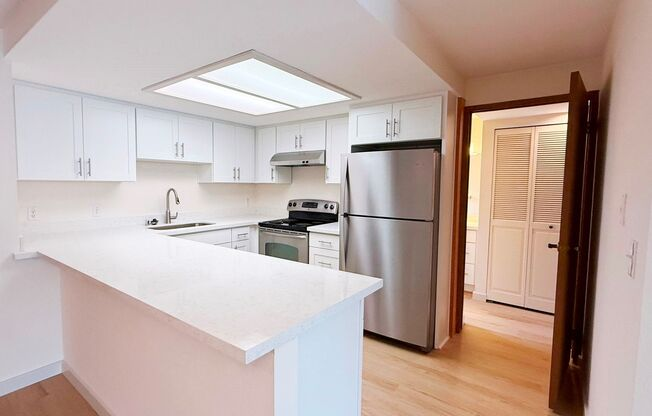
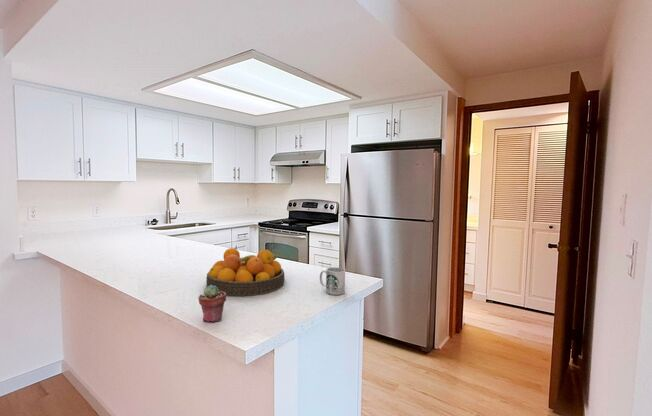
+ mug (331, 280)
+ potted succulent (212, 302)
+ fruit bowl (246, 267)
